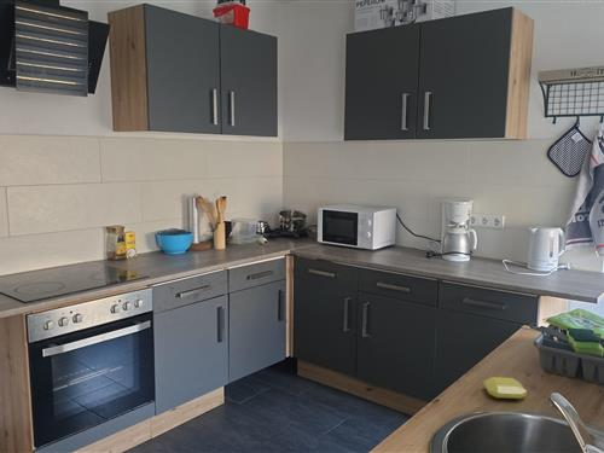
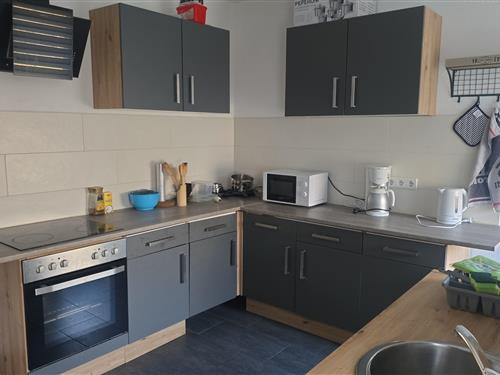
- soap bar (504, 388)
